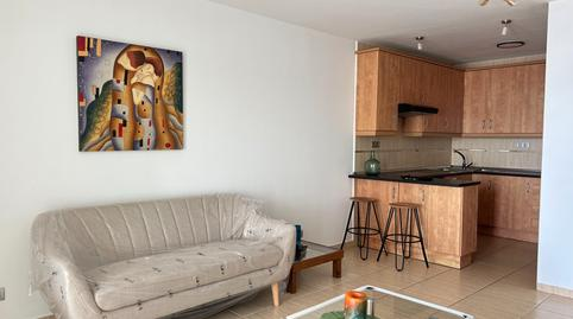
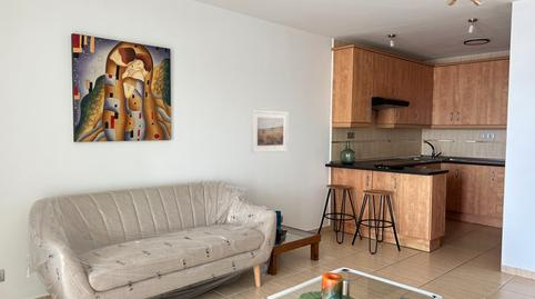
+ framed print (270, 131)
